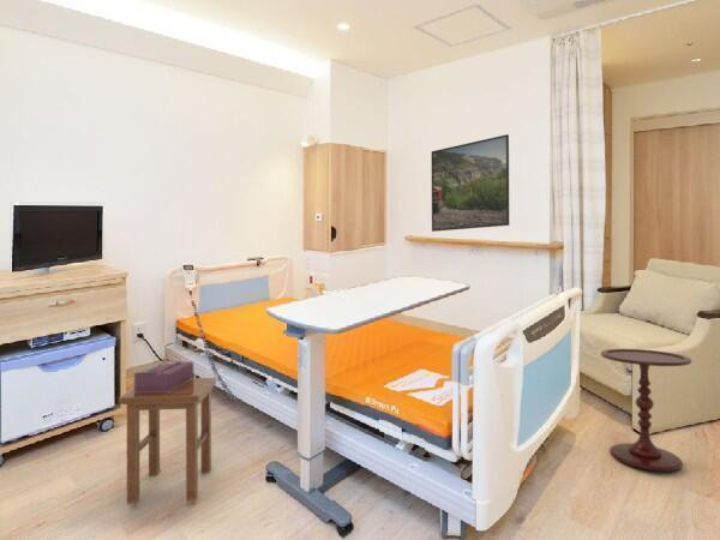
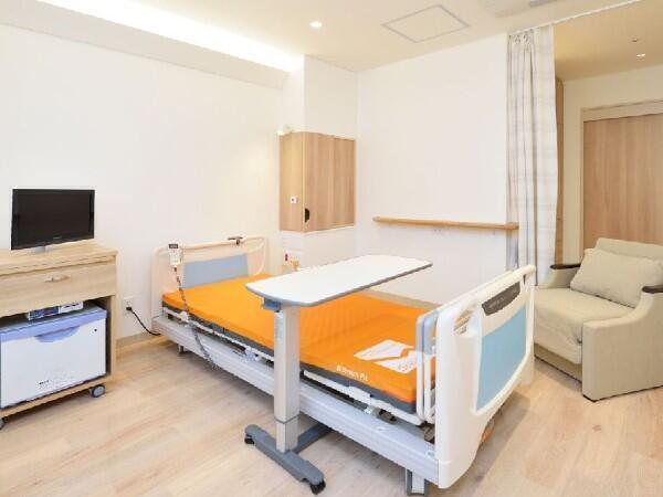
- side table (644, 406)
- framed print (467, 186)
- stool (158, 437)
- tissue box (166, 374)
